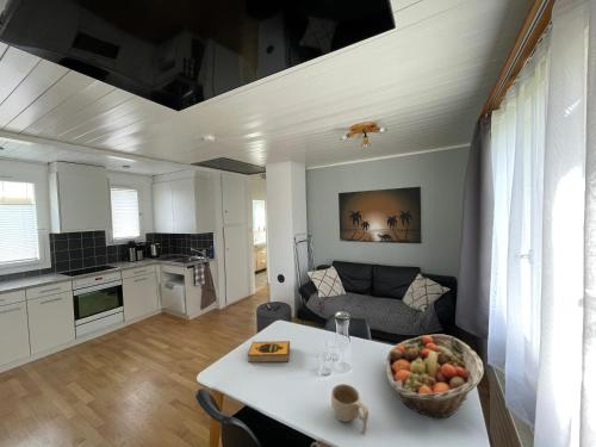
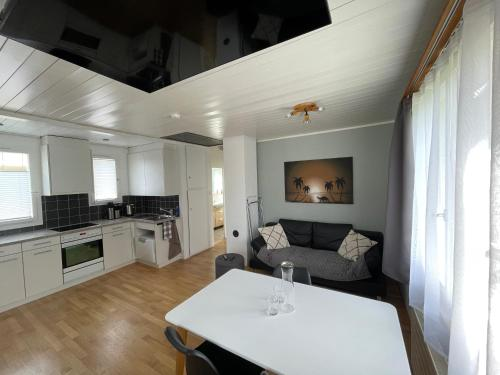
- cup (349, 408)
- fruit basket (429, 368)
- hardback book (269, 350)
